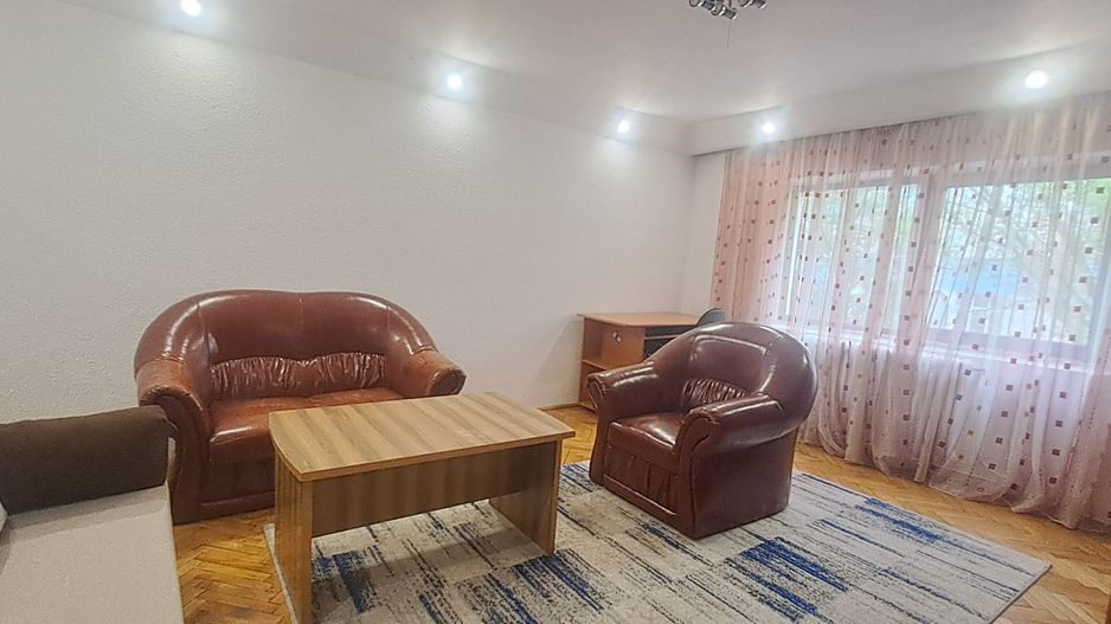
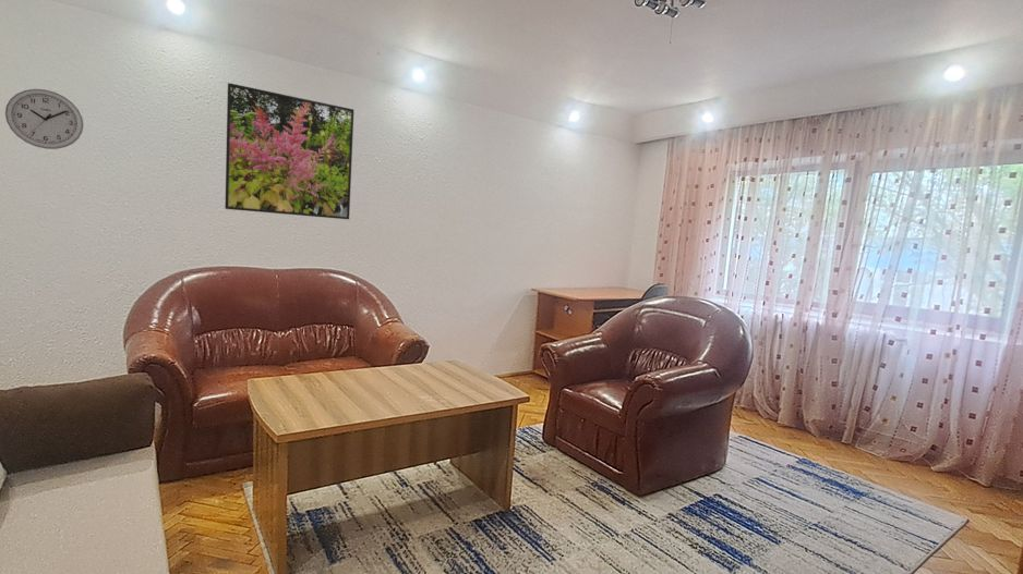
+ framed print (292, 156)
+ wall clock (45, 119)
